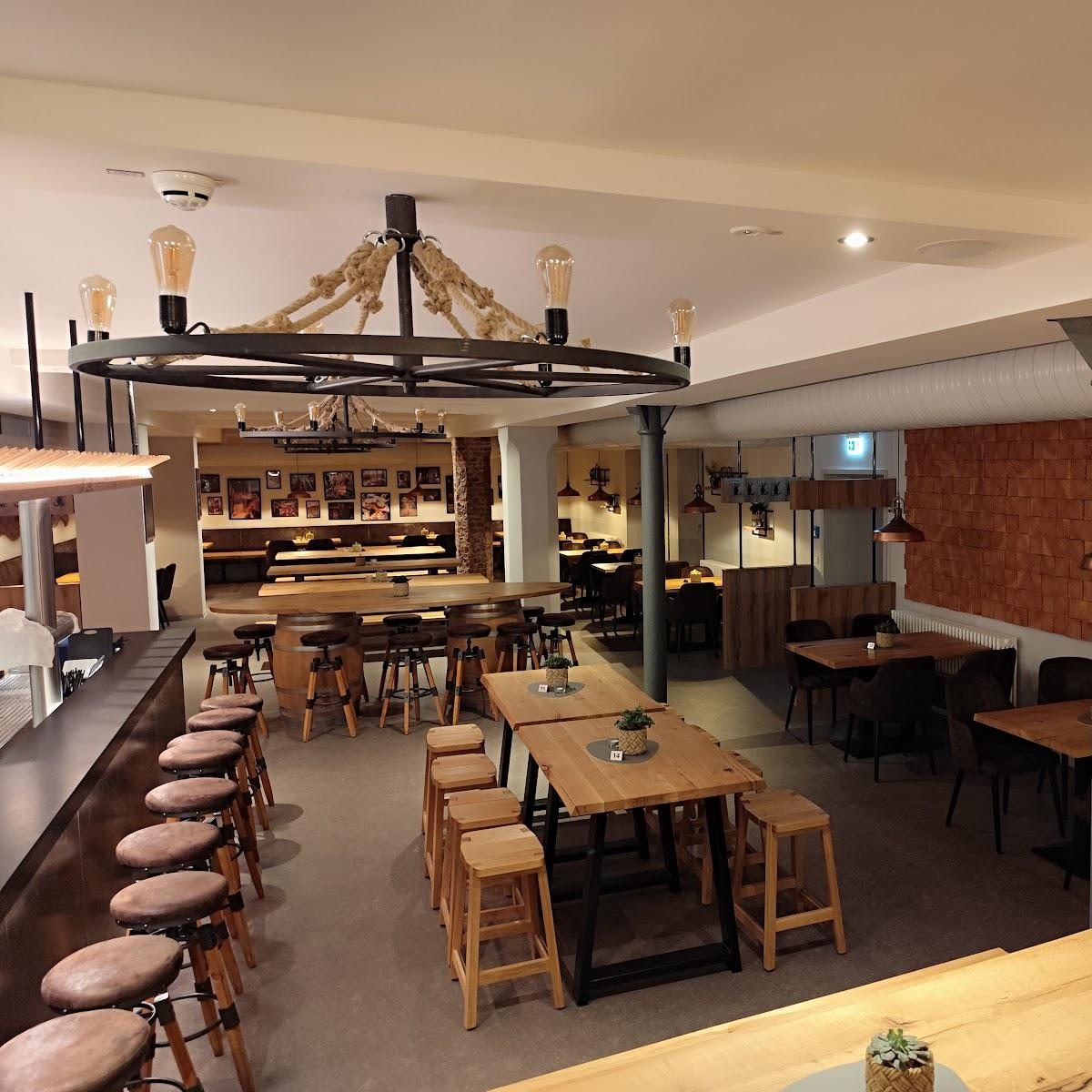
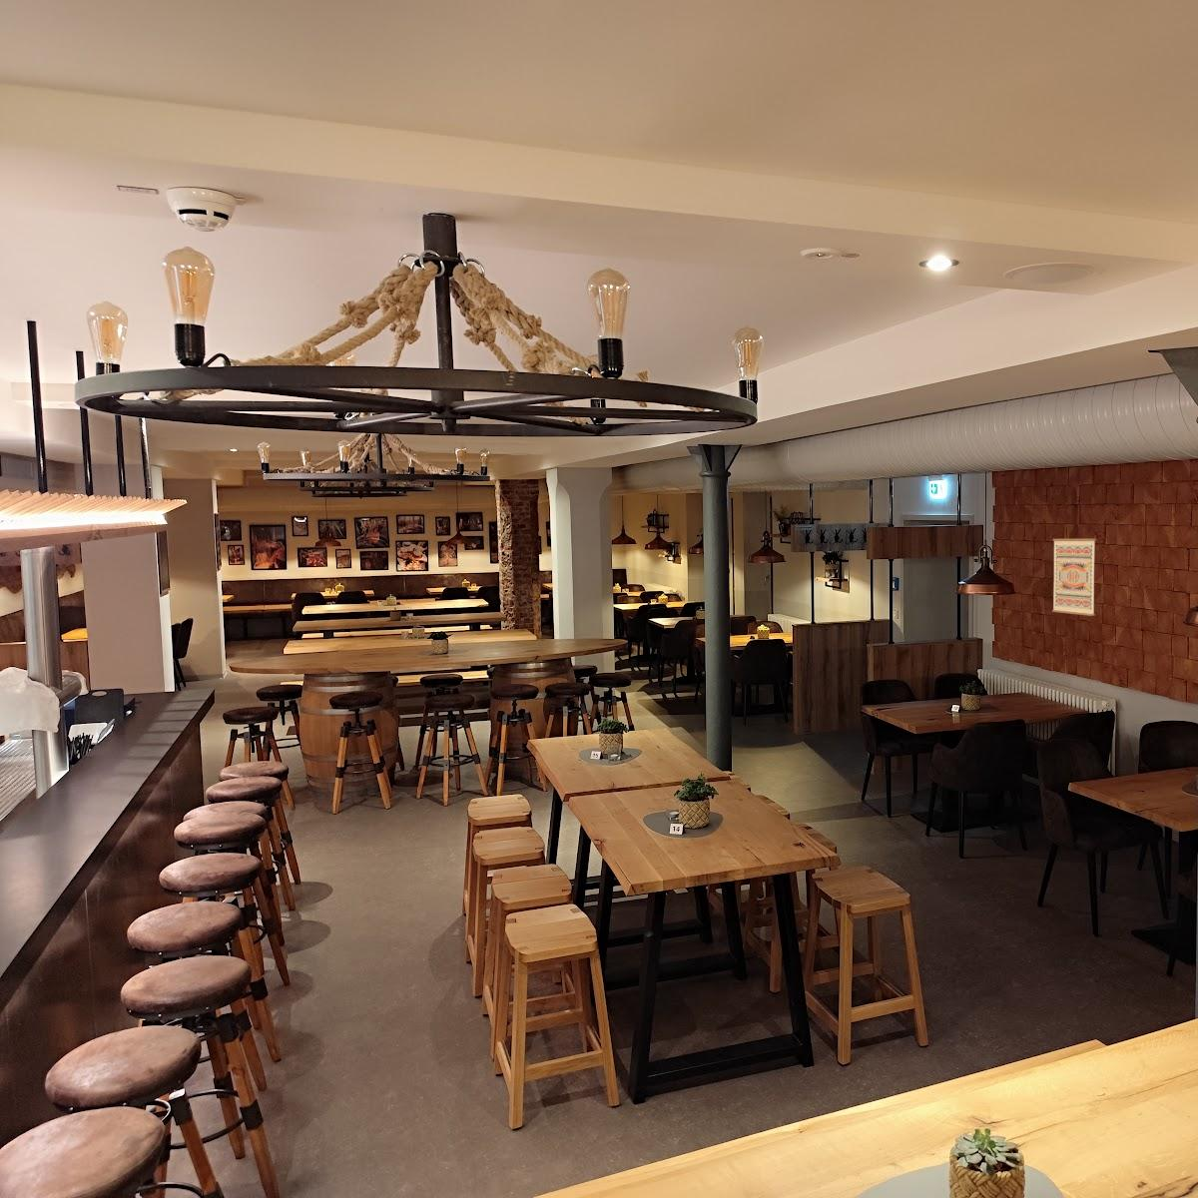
+ wall art (1073, 576)
